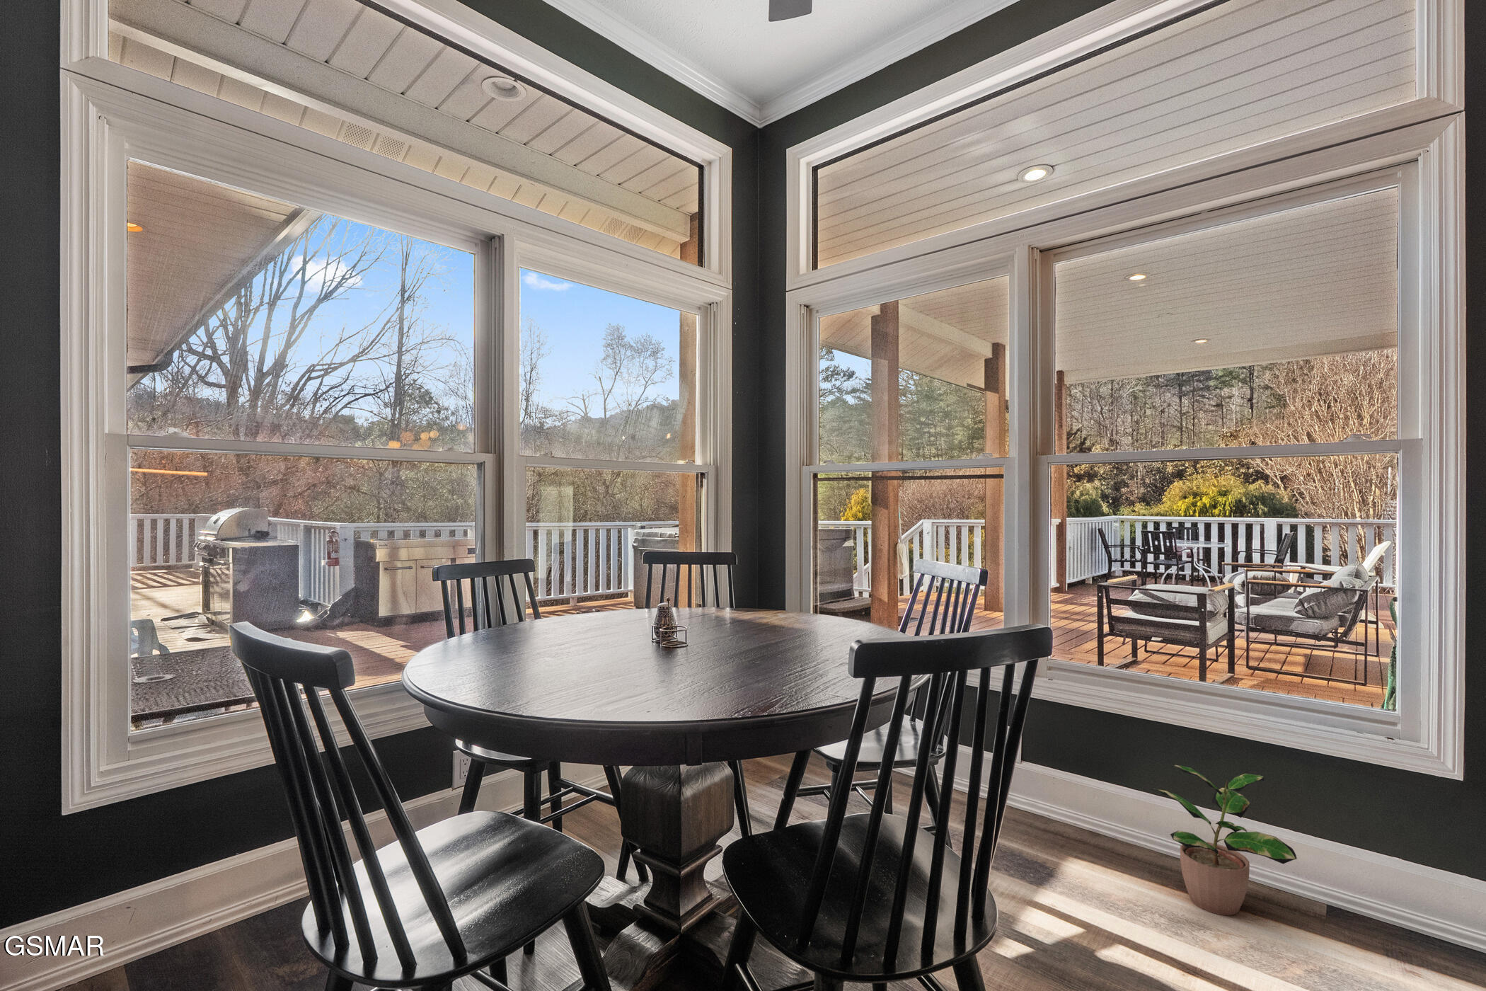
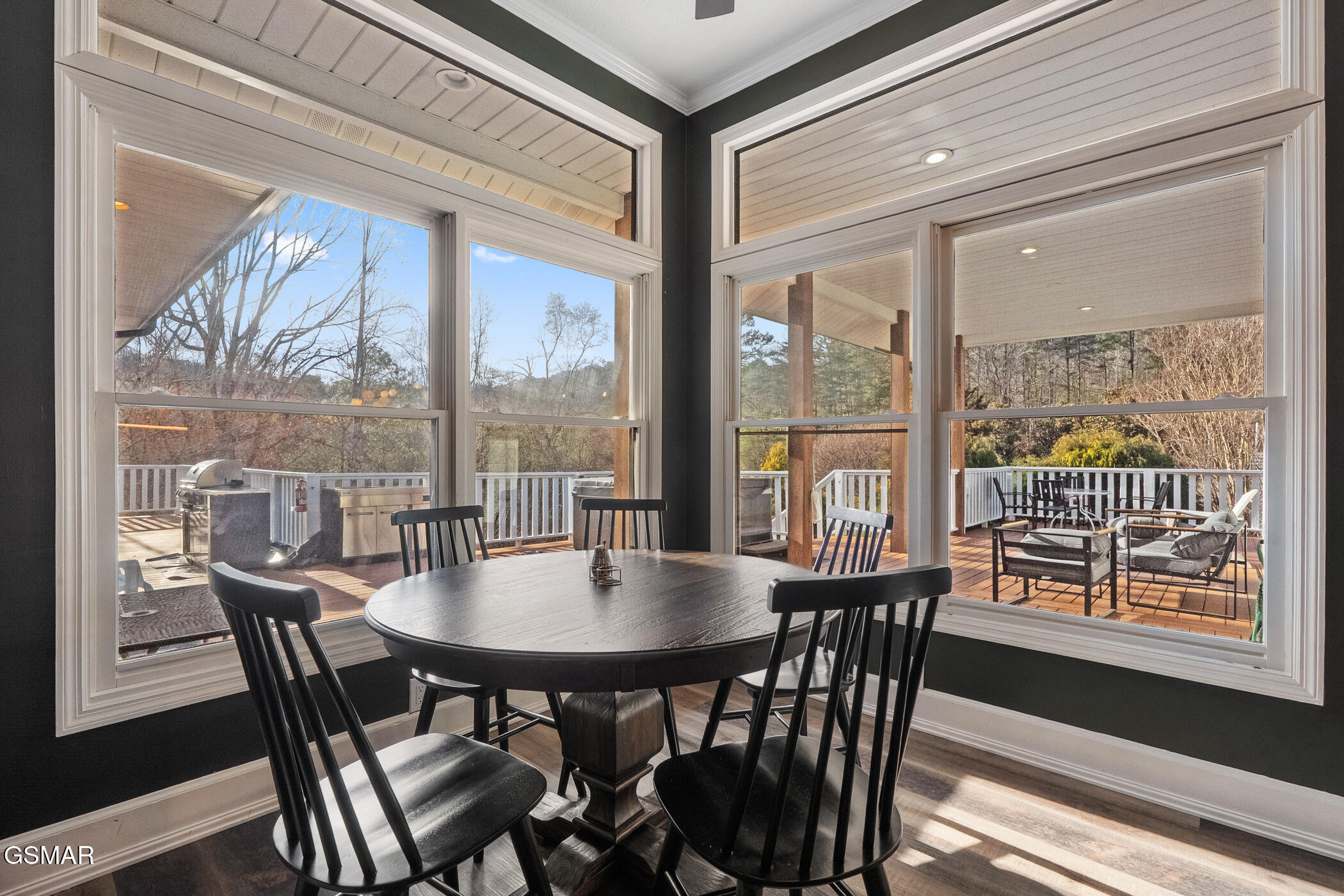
- potted plant (1217, 835)
